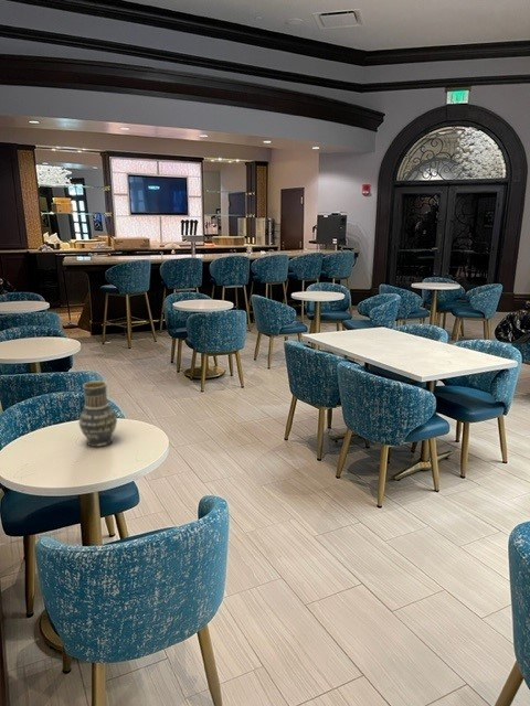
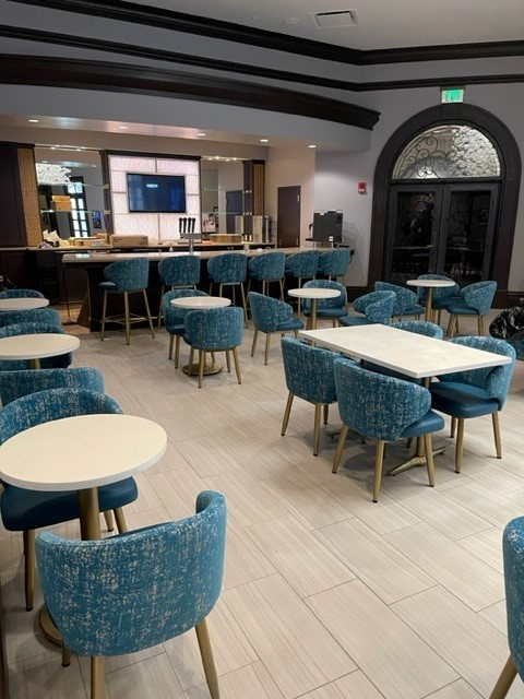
- vase (97, 413)
